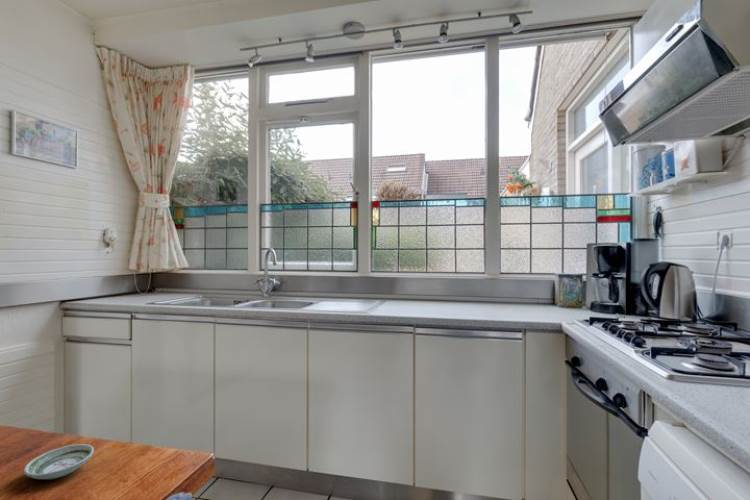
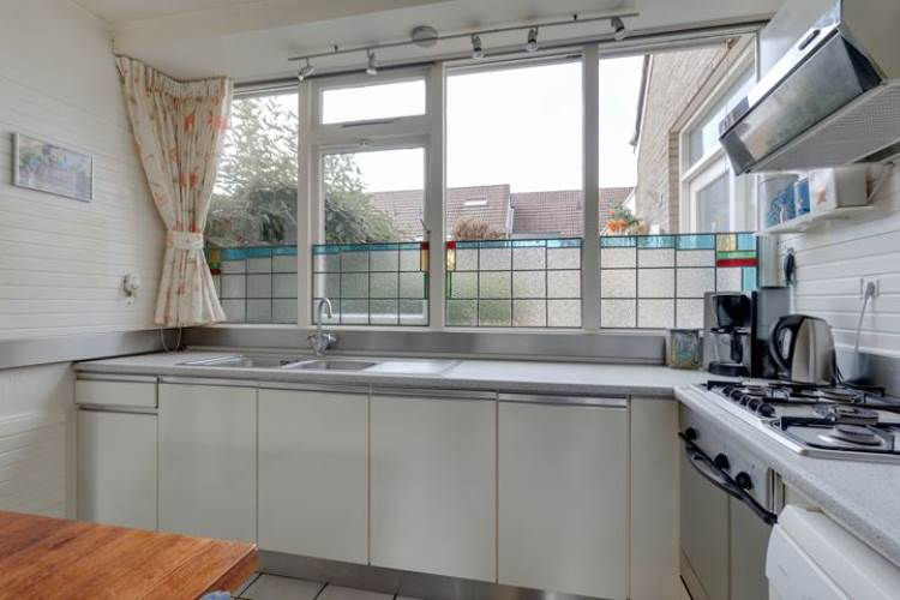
- saucer (60, 464)
